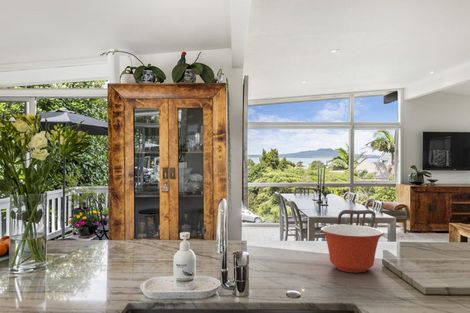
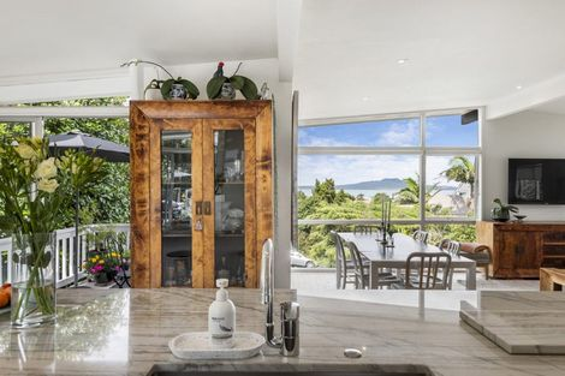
- mixing bowl (351, 248)
